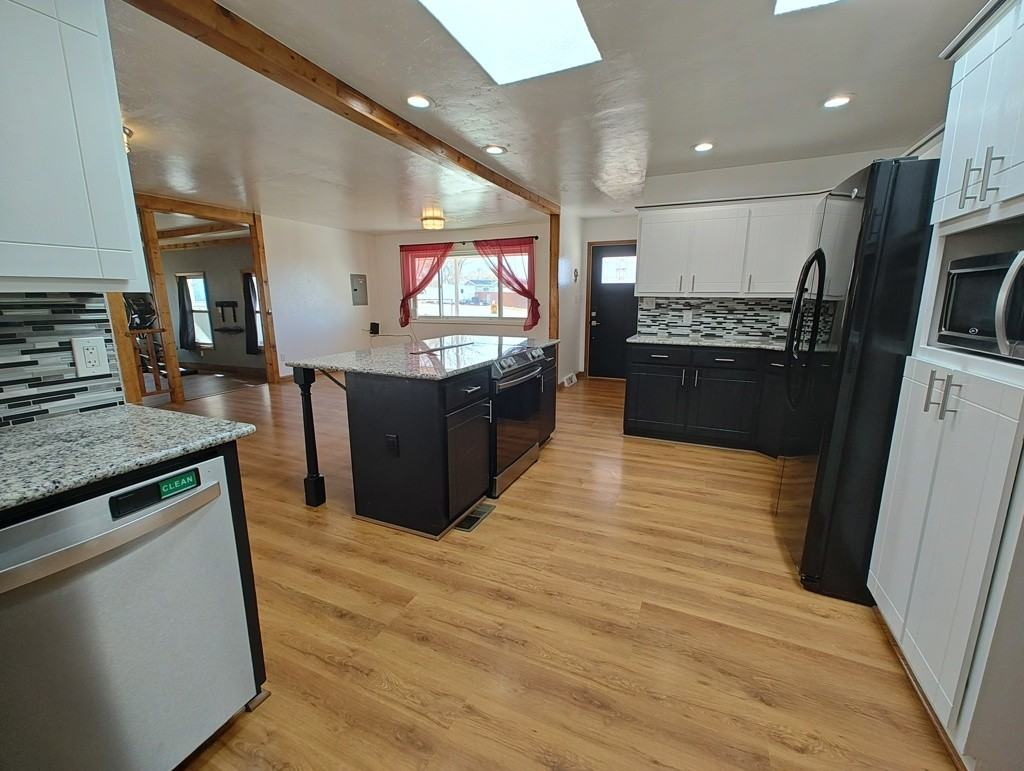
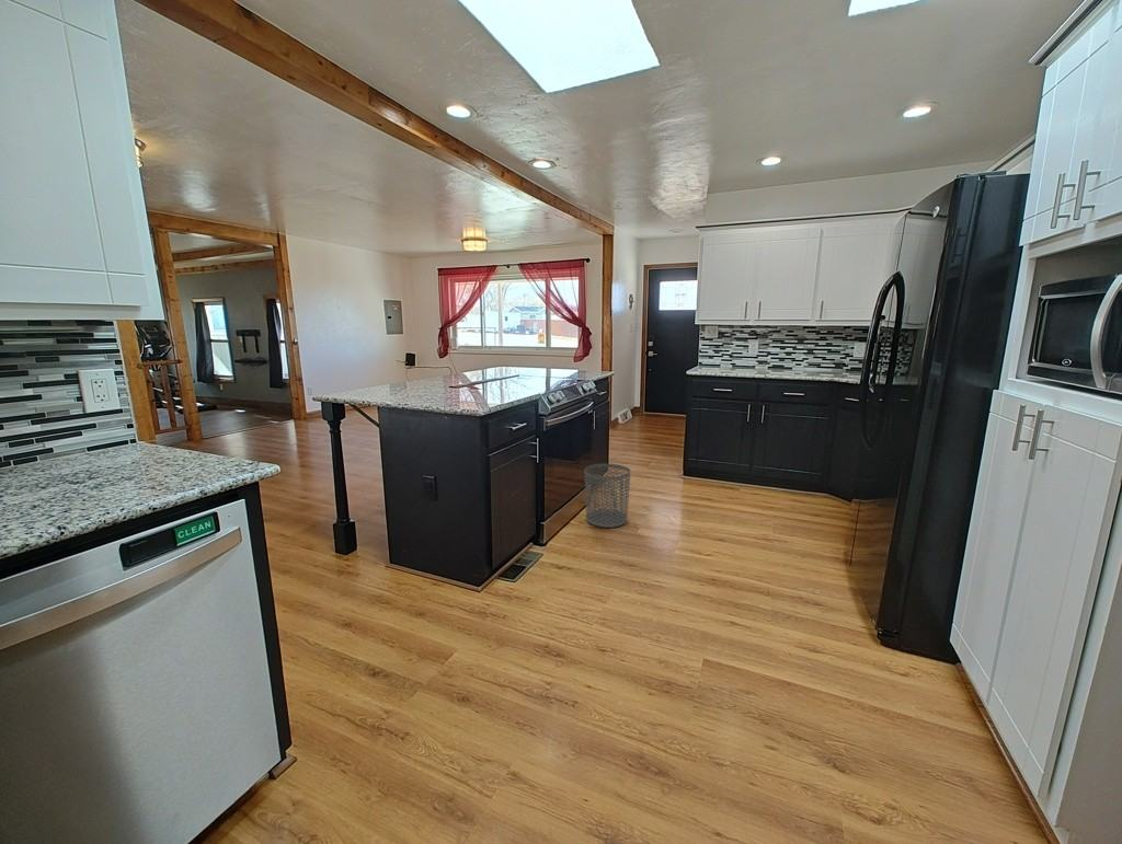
+ waste bin (606, 495)
